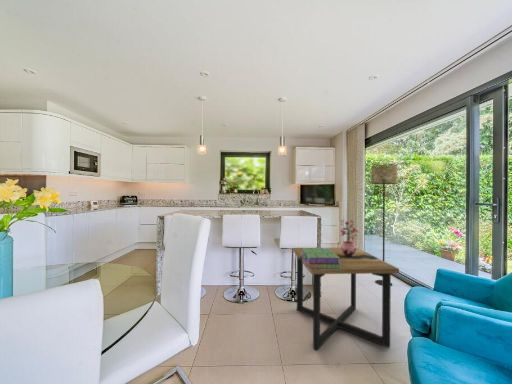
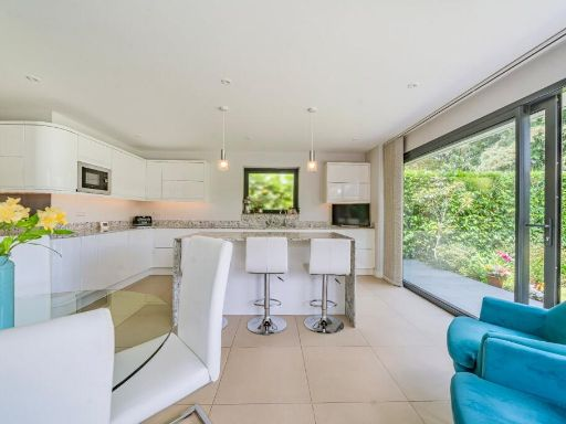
- stack of books (319, 257)
- side table (351, 291)
- potted plant (348, 236)
- floor lamp (383, 224)
